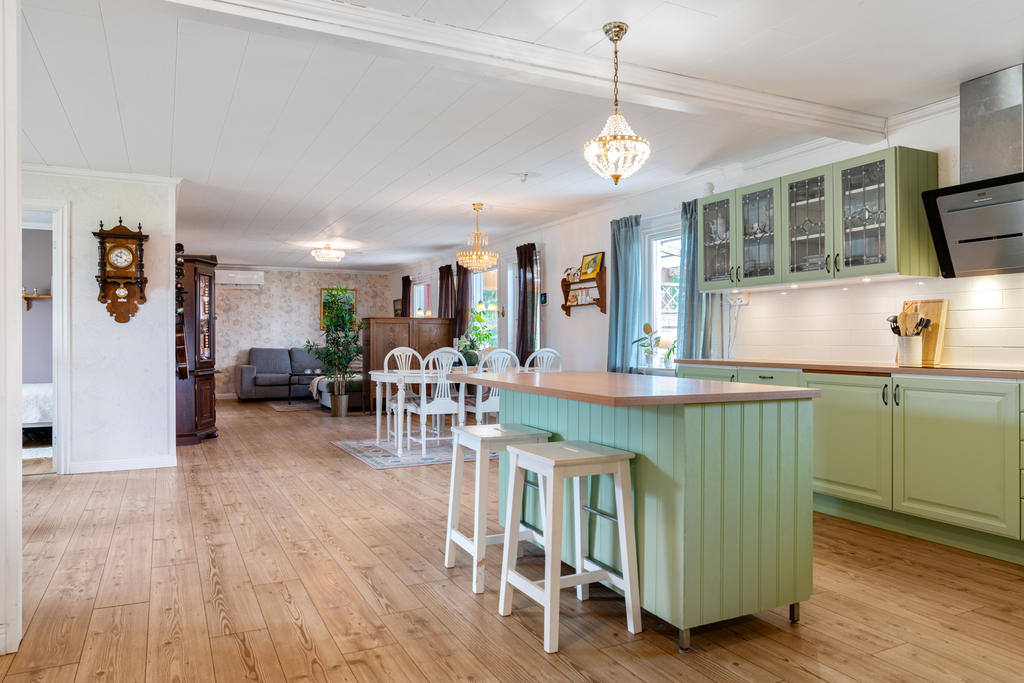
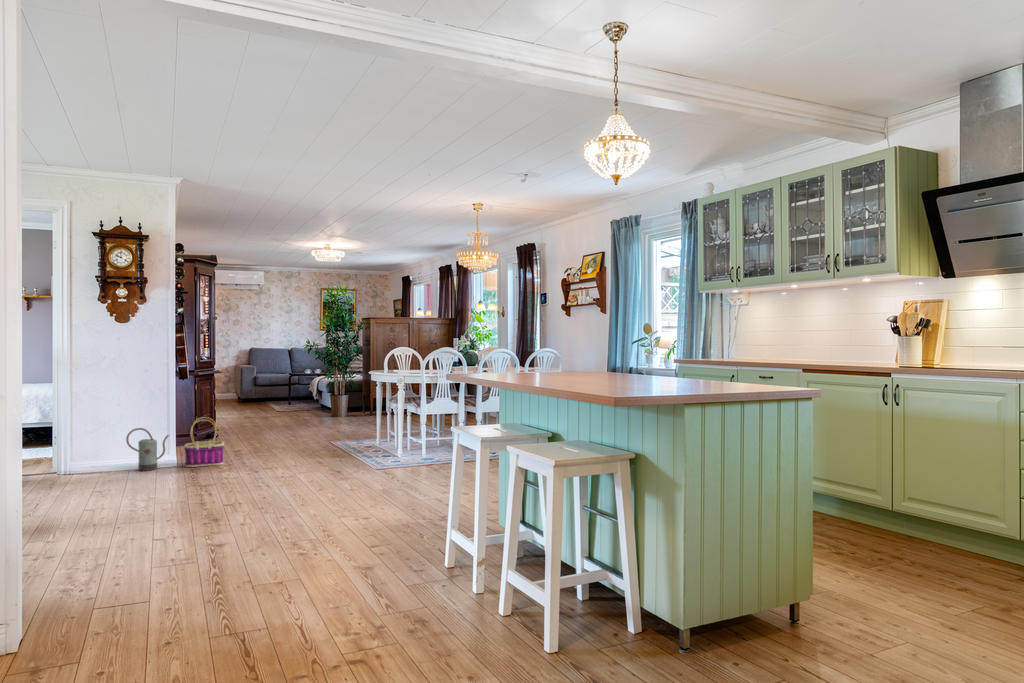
+ watering can (148, 448)
+ basket (204, 441)
